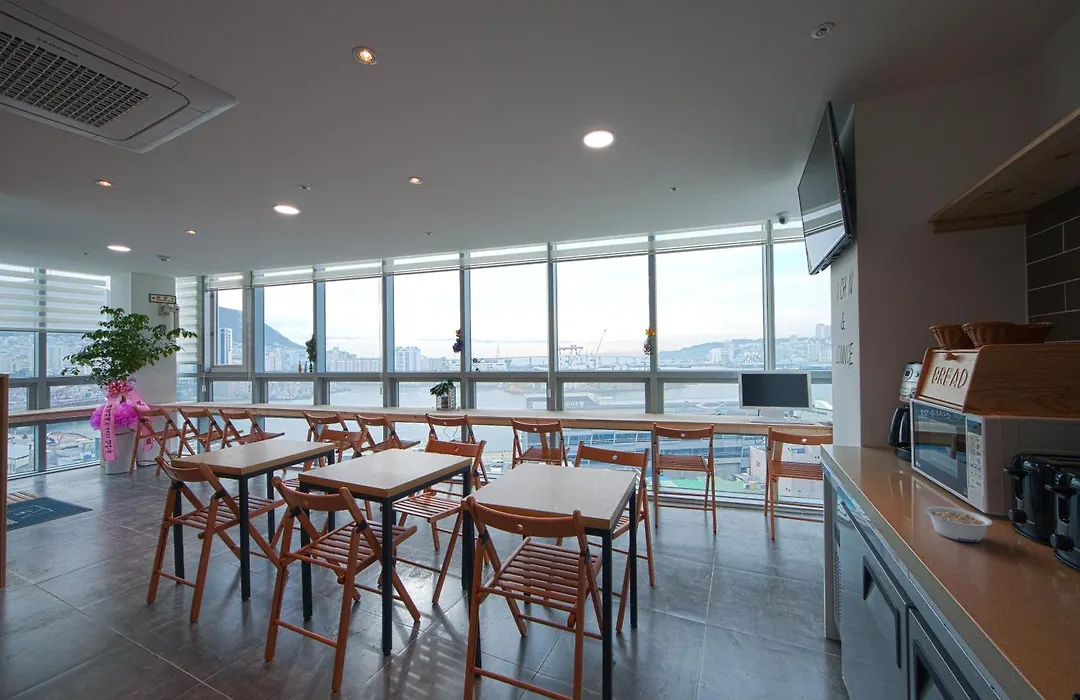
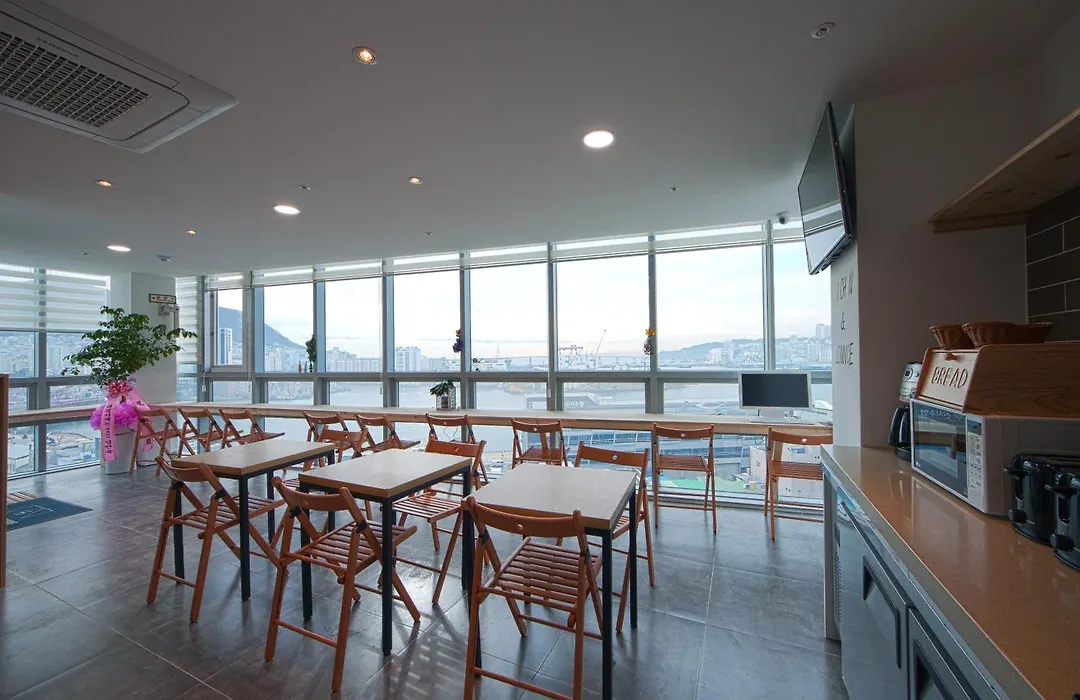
- legume (958, 523)
